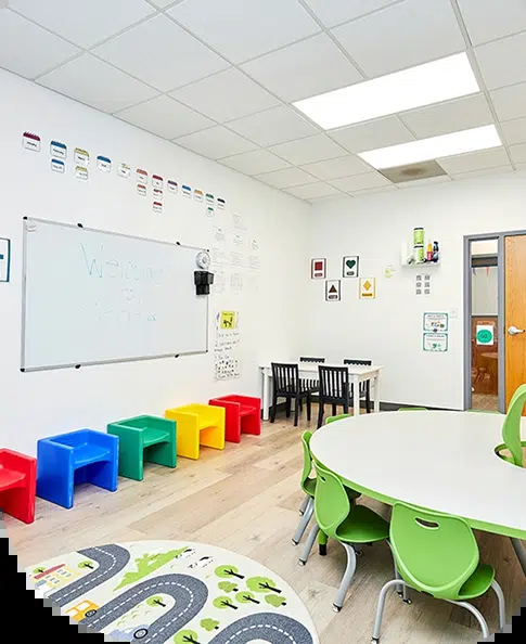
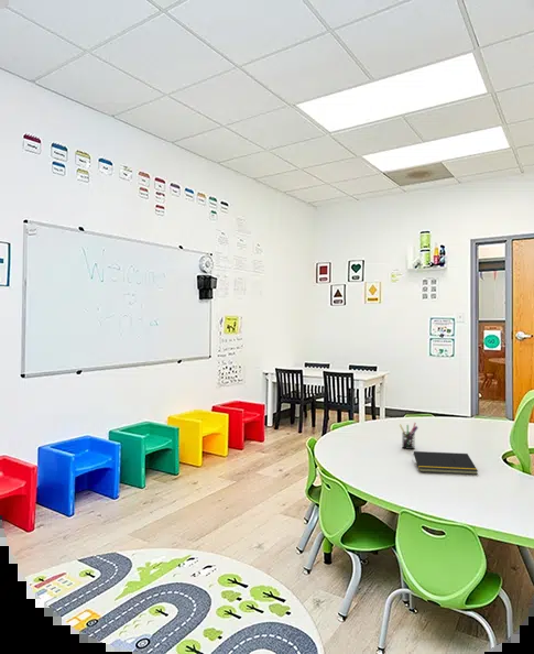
+ pen holder (408, 434)
+ notepad (444, 461)
